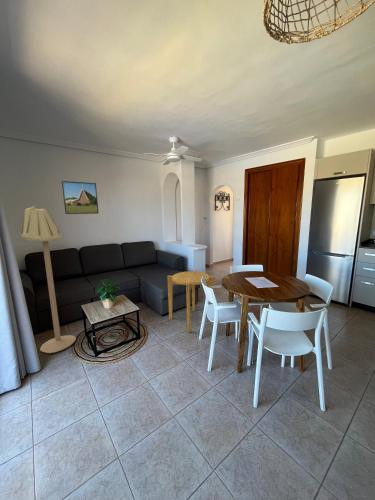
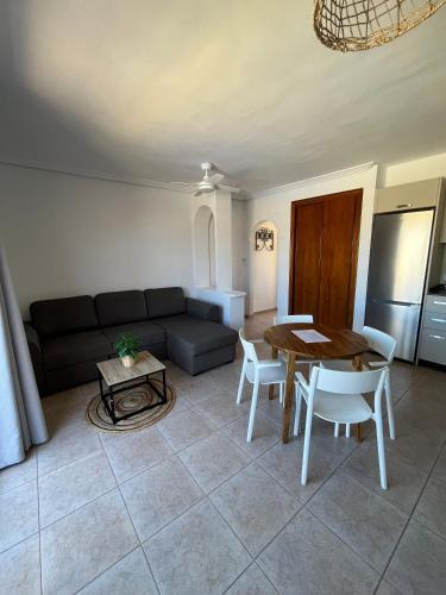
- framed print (81, 198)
- floor lamp (48, 277)
- side table (192, 298)
